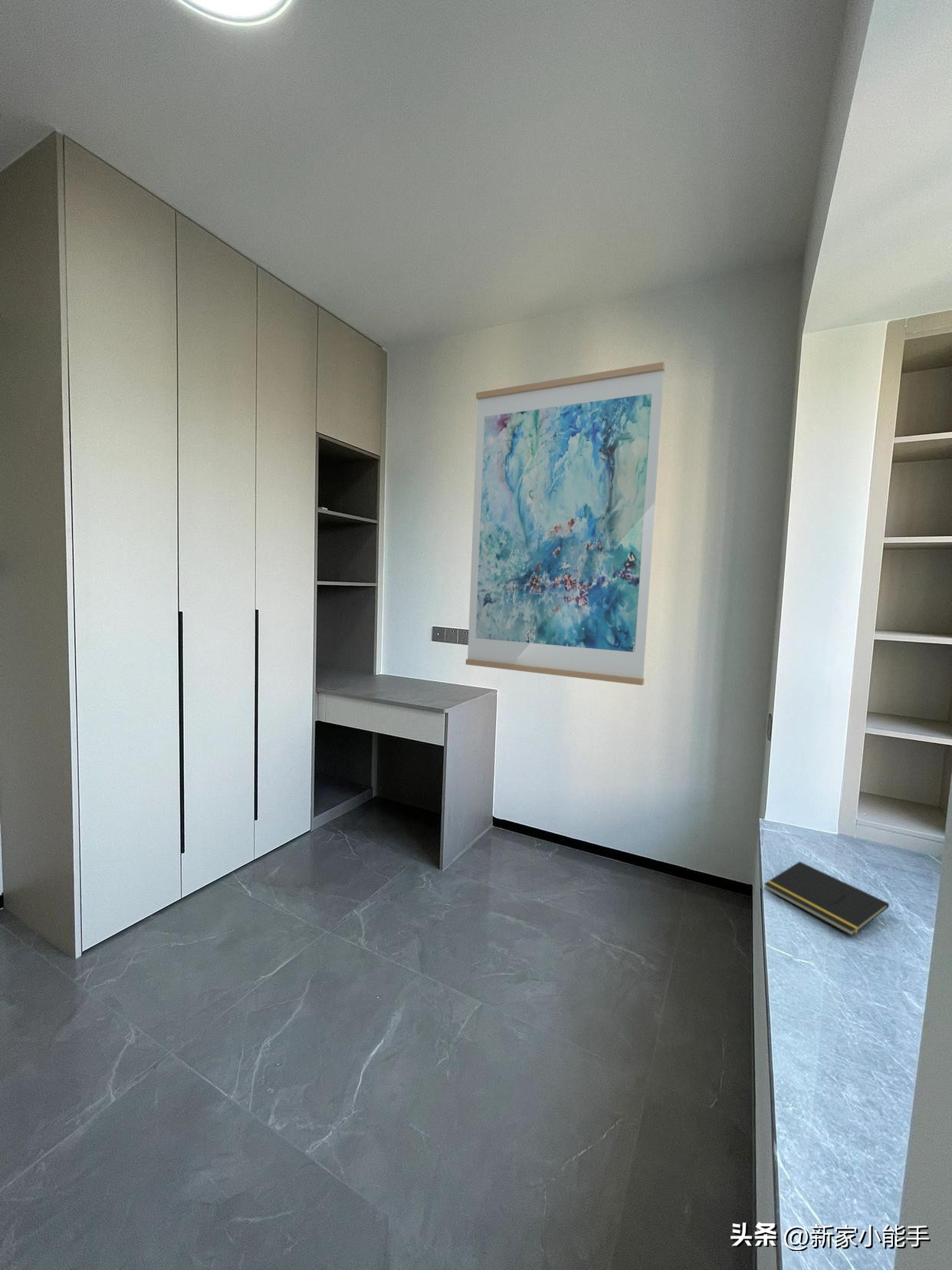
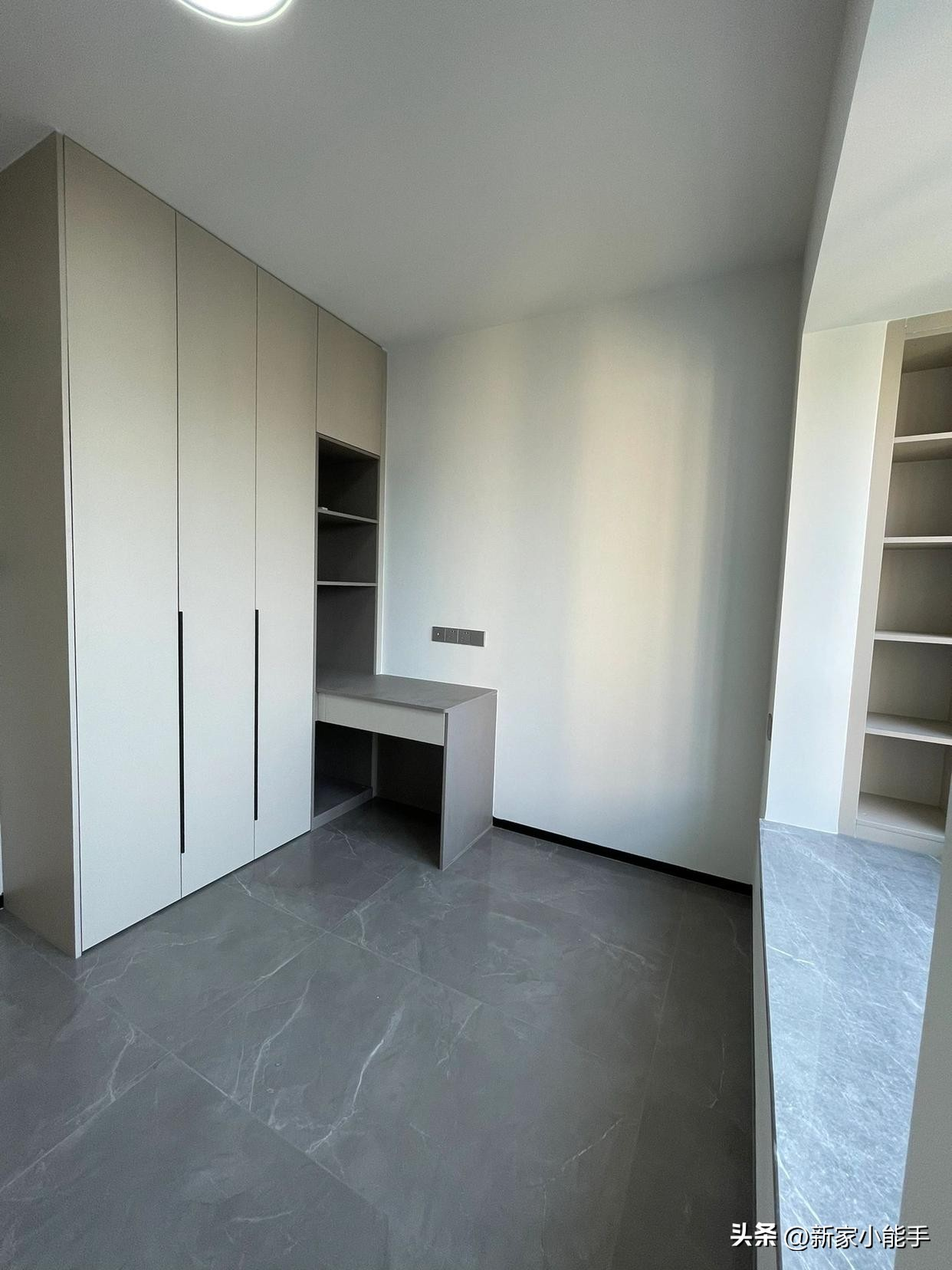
- wall art (555, 530)
- notepad (823, 895)
